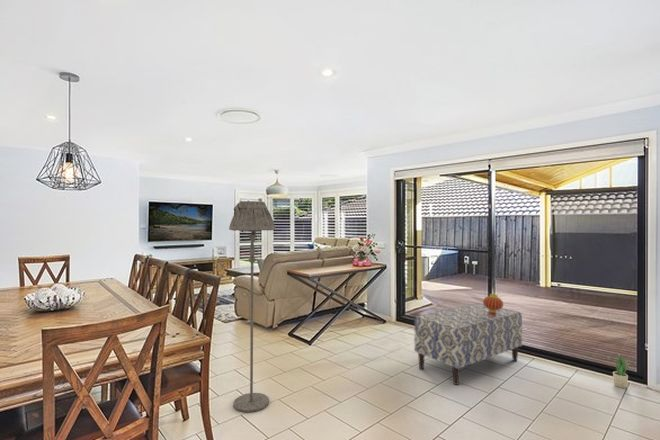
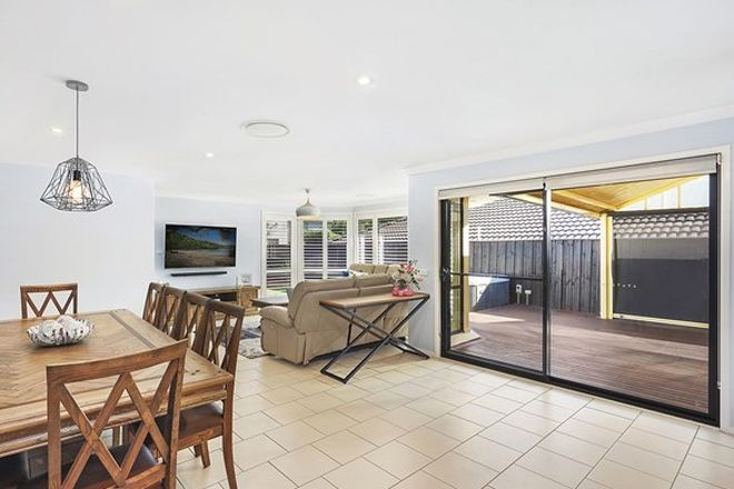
- potted plant (621, 369)
- lantern (491, 299)
- bench (469, 339)
- floor lamp (252, 302)
